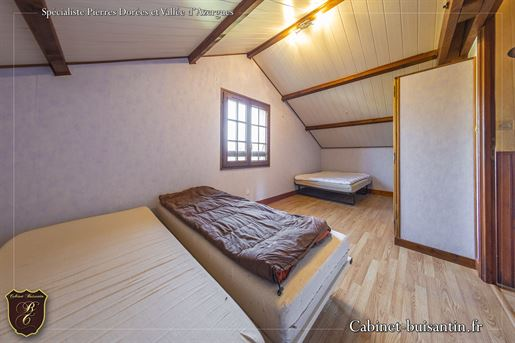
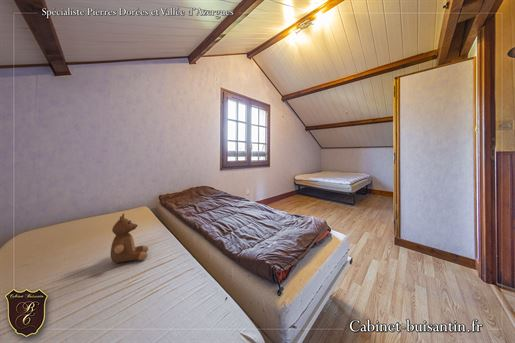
+ teddy bear (130, 236)
